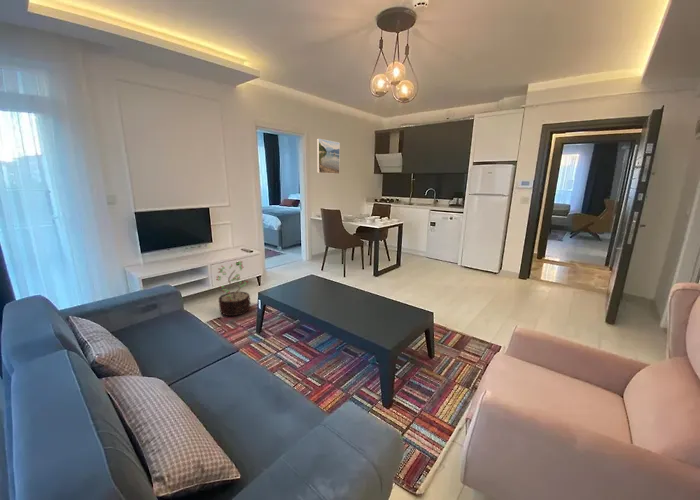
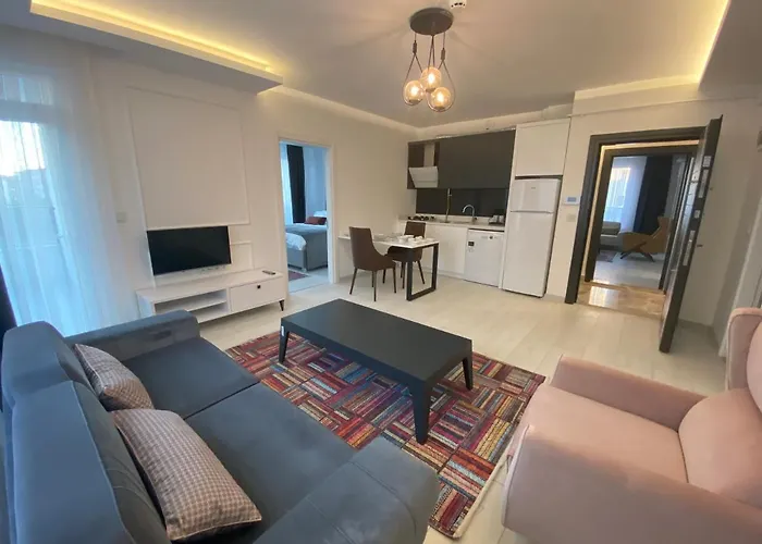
- decorative plant (232, 286)
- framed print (328, 157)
